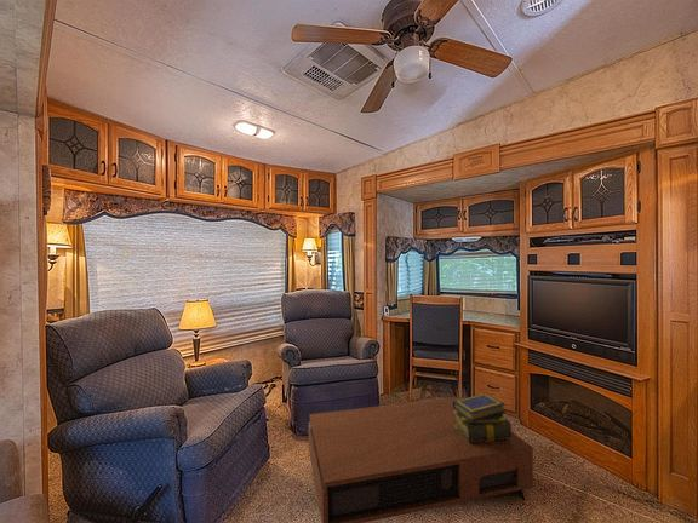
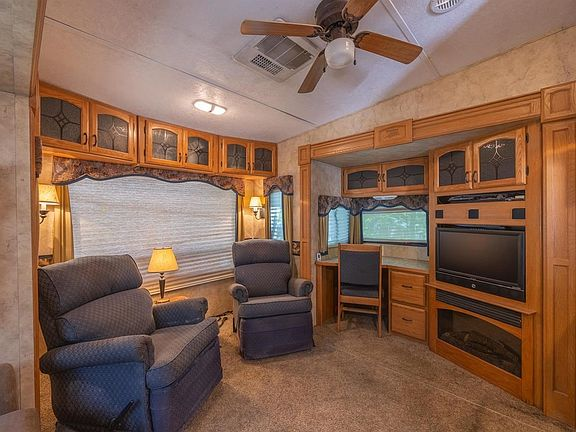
- stack of books (480, 416)
- coffee table (408, 453)
